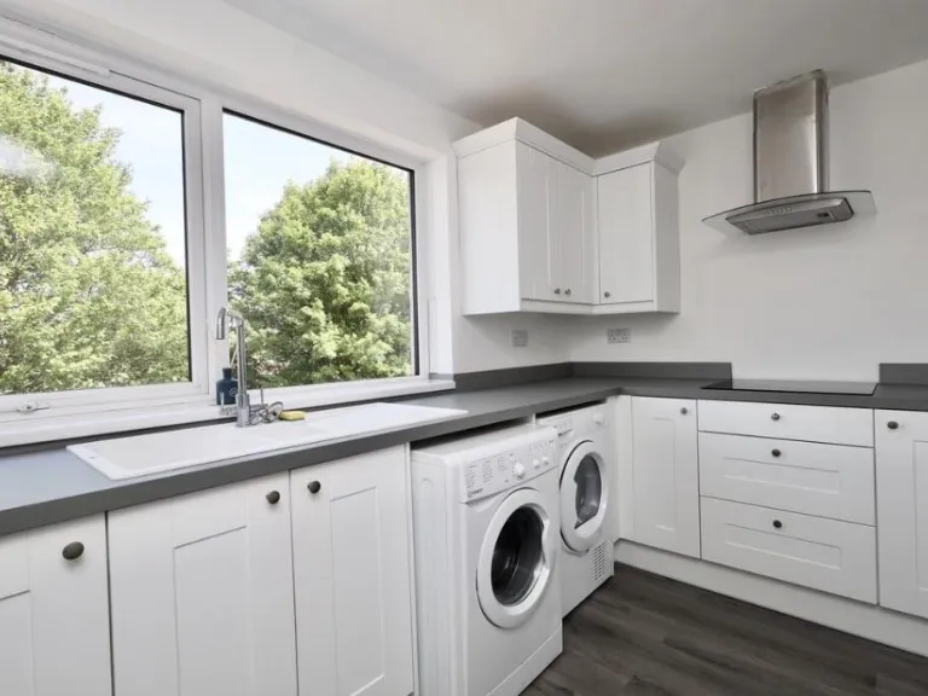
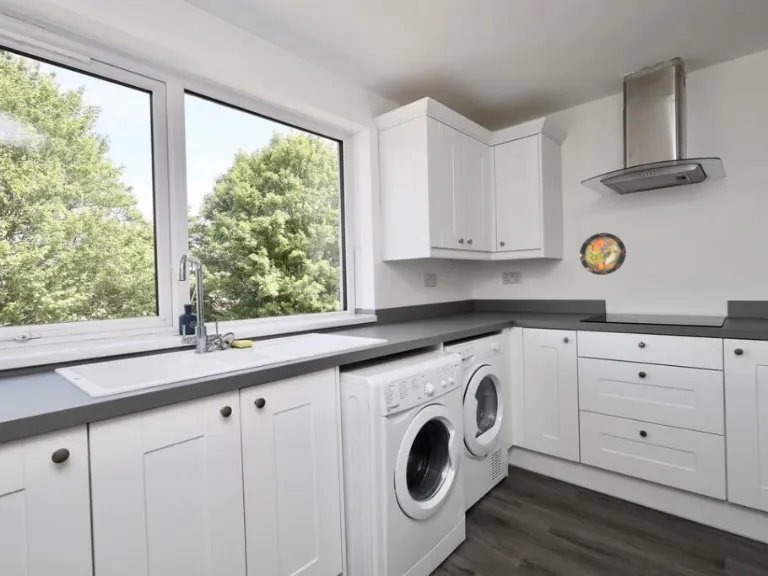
+ decorative plate (602, 254)
